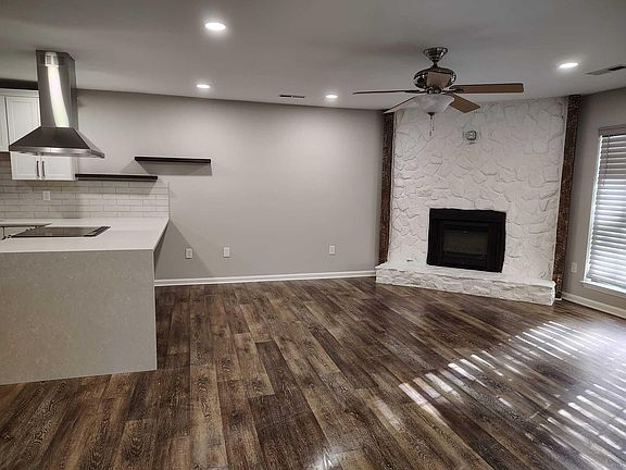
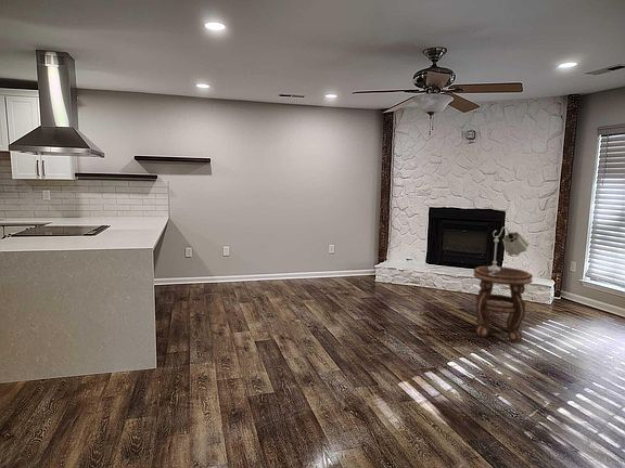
+ table lamp (505, 249)
+ side table (499, 300)
